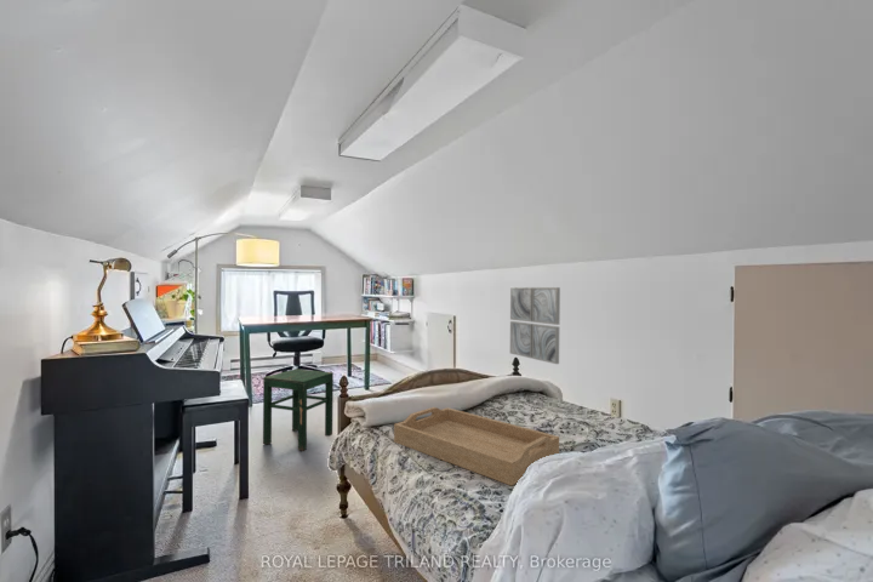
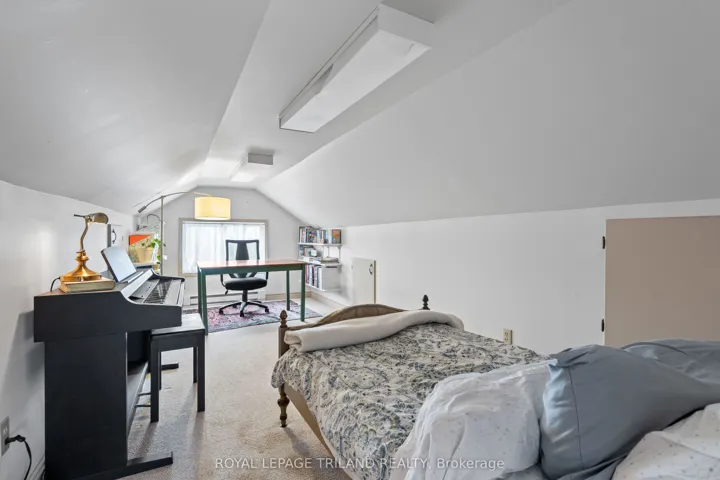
- stool (298, 406)
- wall art (532, 321)
- serving tray (473, 436)
